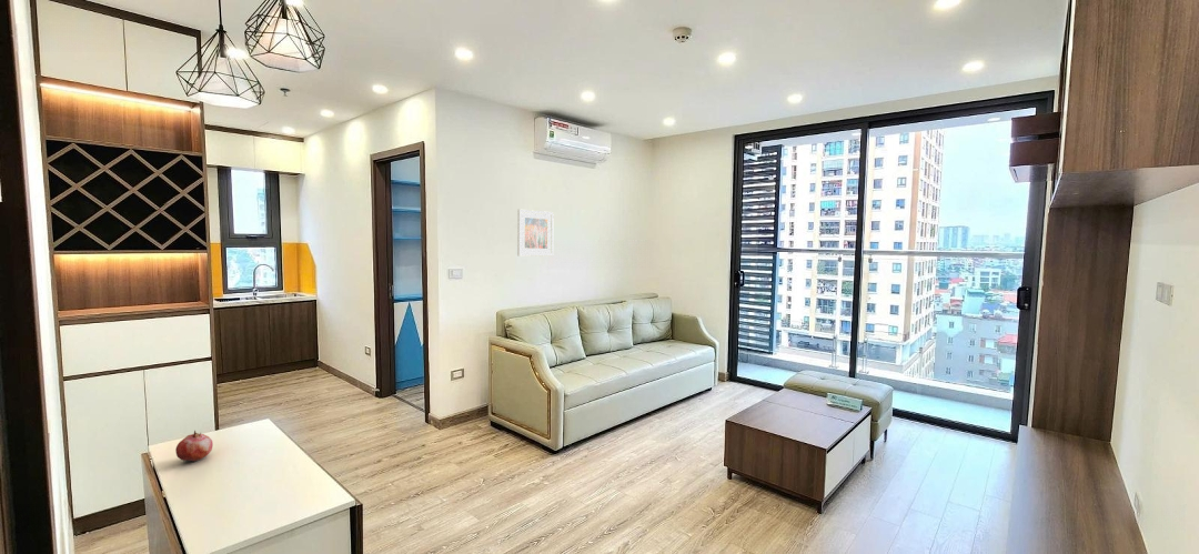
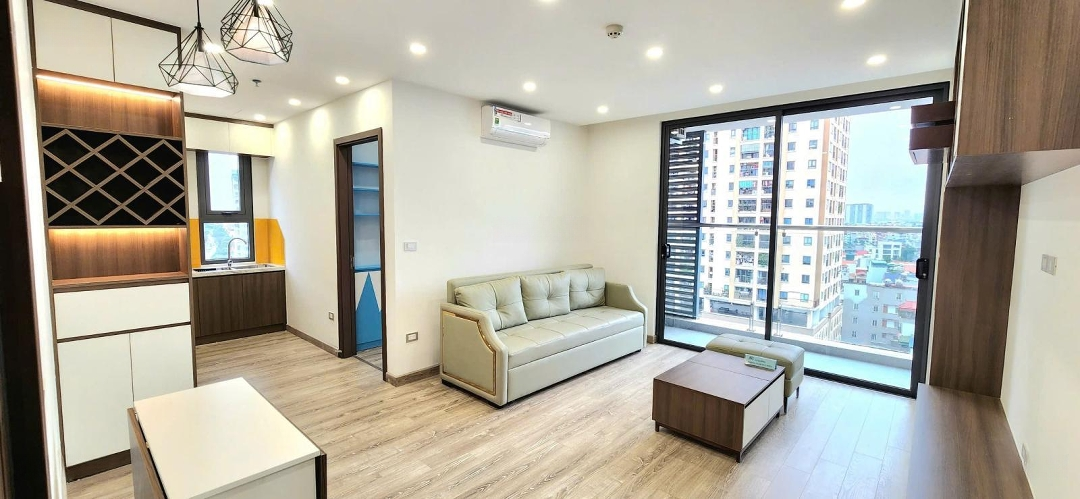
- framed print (535, 233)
- fruit (194, 444)
